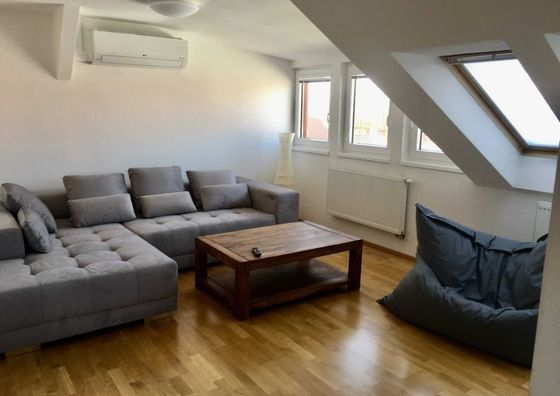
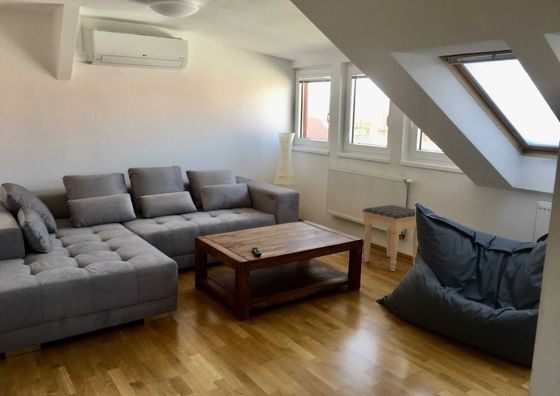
+ footstool (392, 236)
